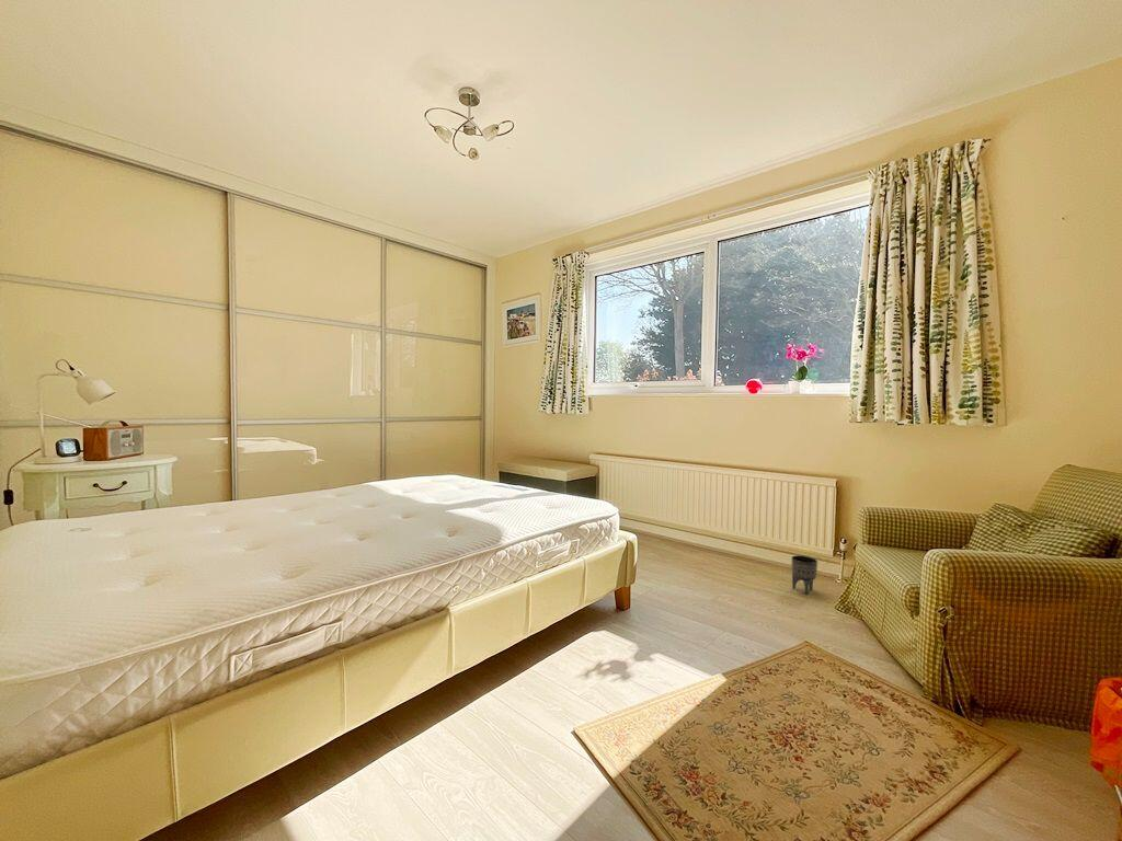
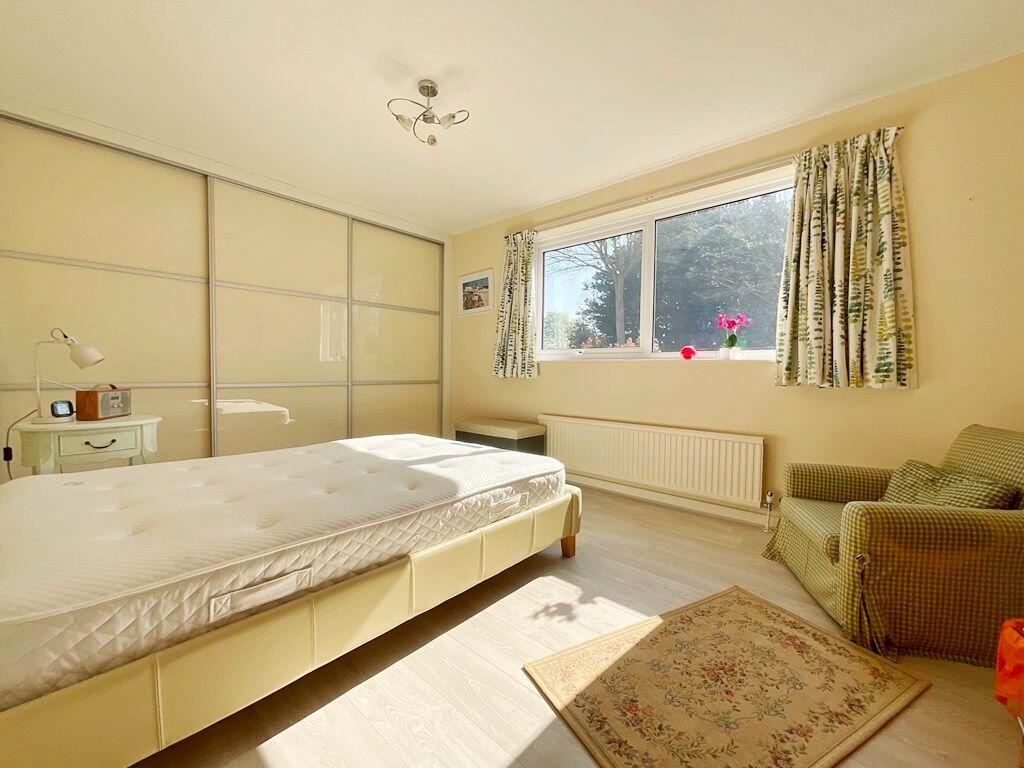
- planter (803, 574)
